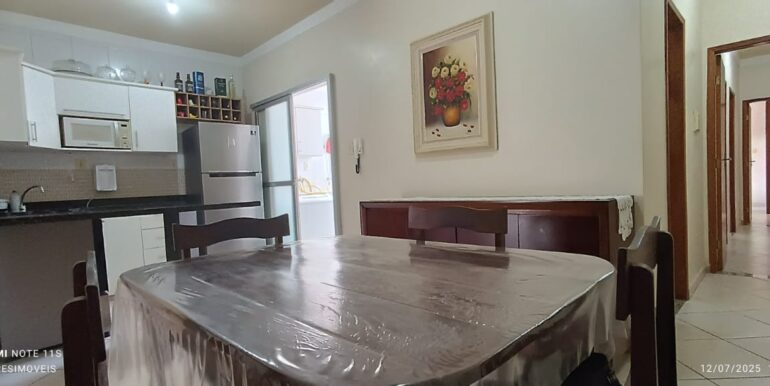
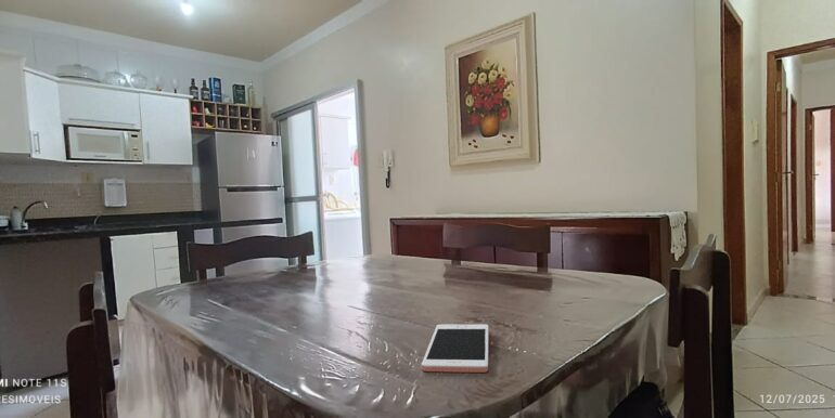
+ cell phone (459, 344)
